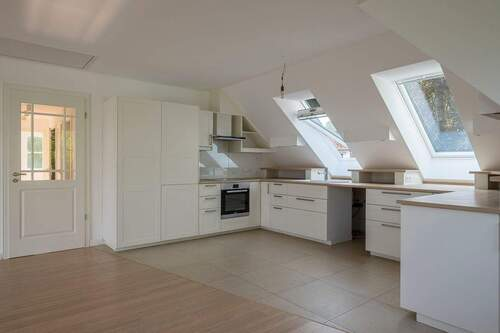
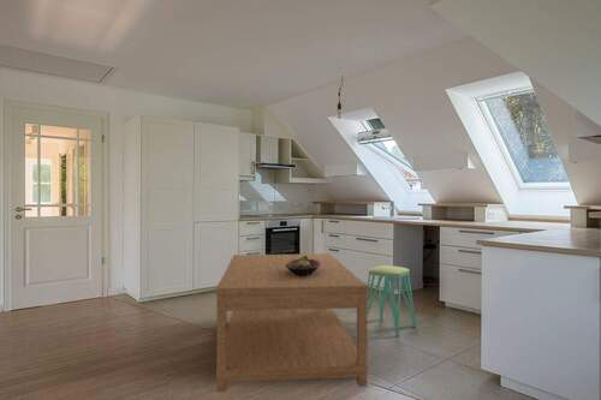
+ fruit bowl (303, 263)
+ coffee table (286, 306)
+ stool (389, 297)
